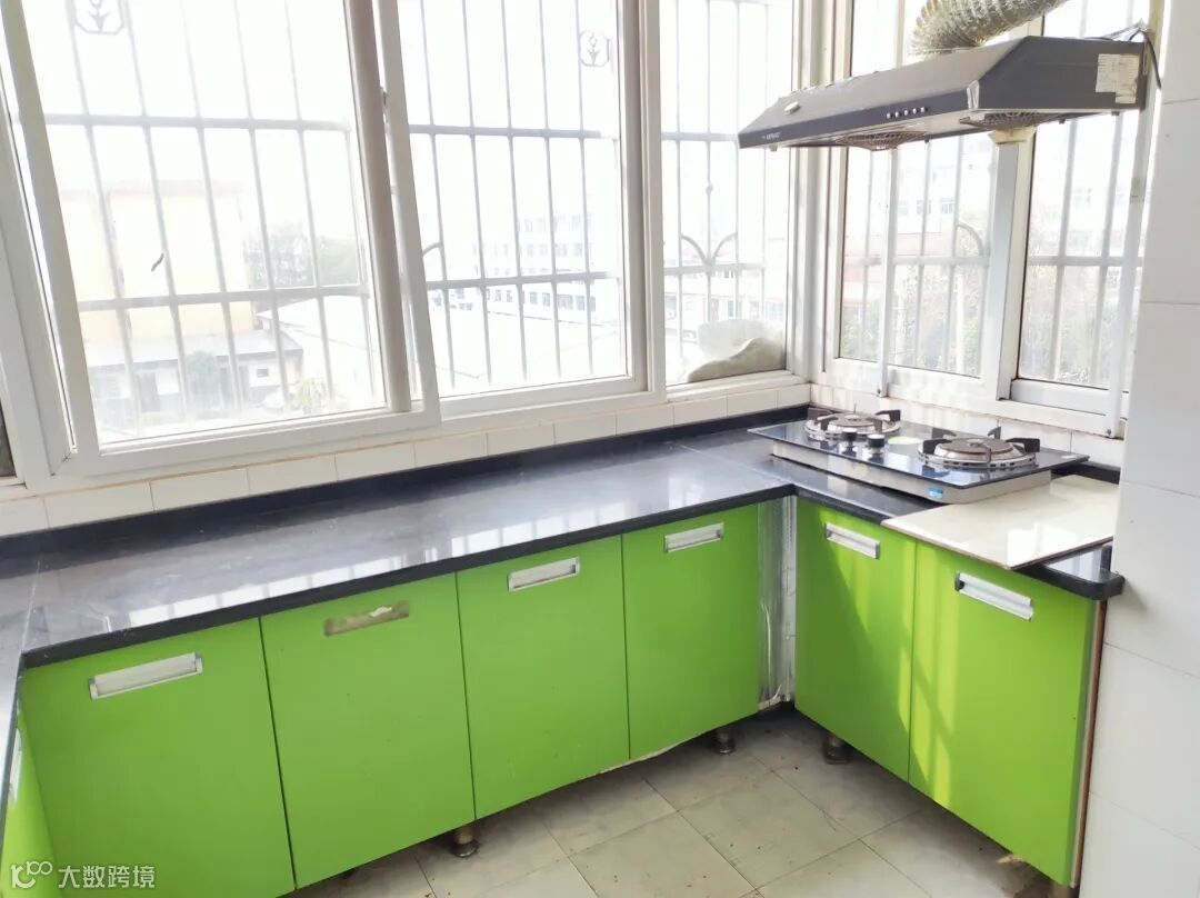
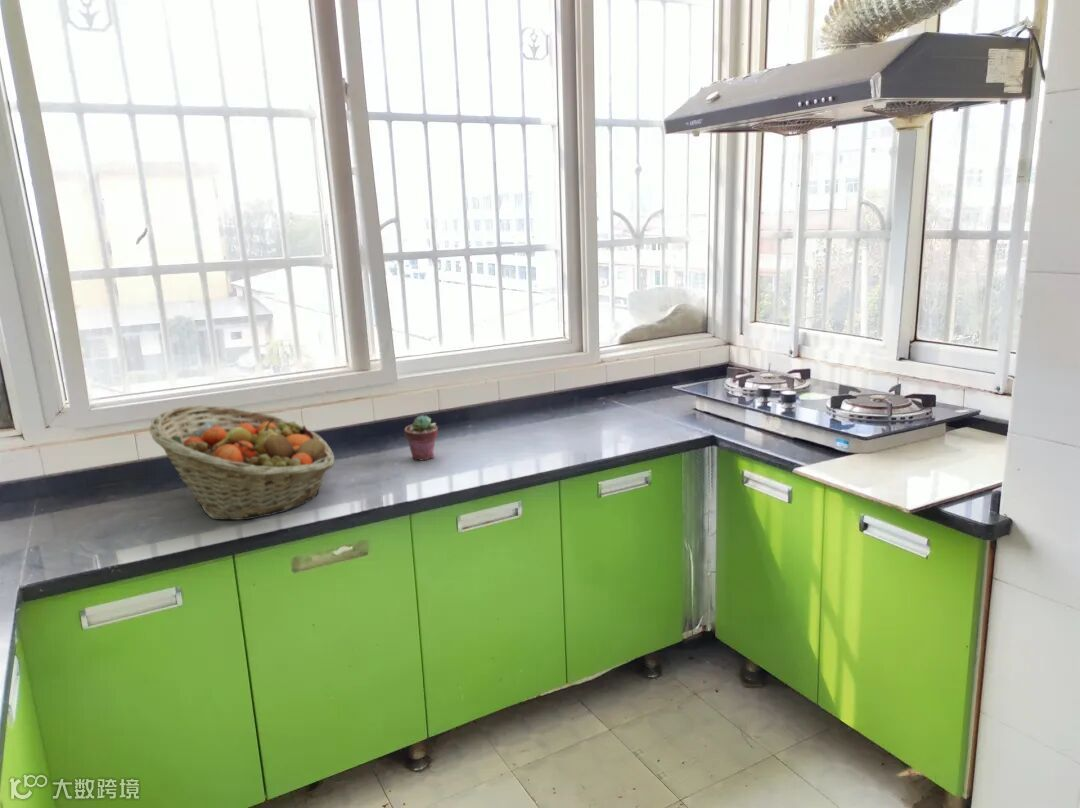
+ potted succulent (421, 436)
+ fruit basket (247, 453)
